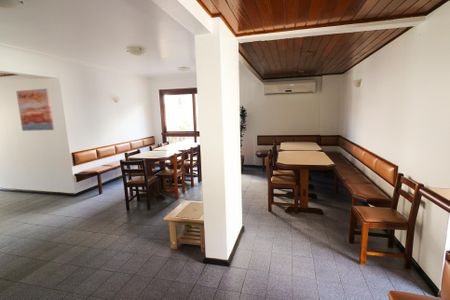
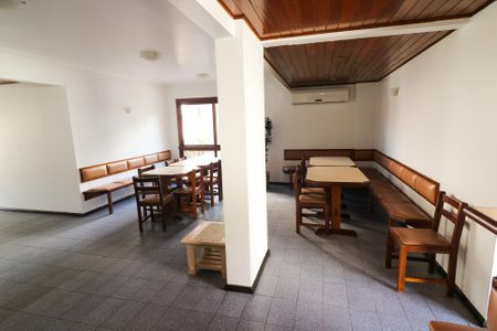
- wall art (34, 110)
